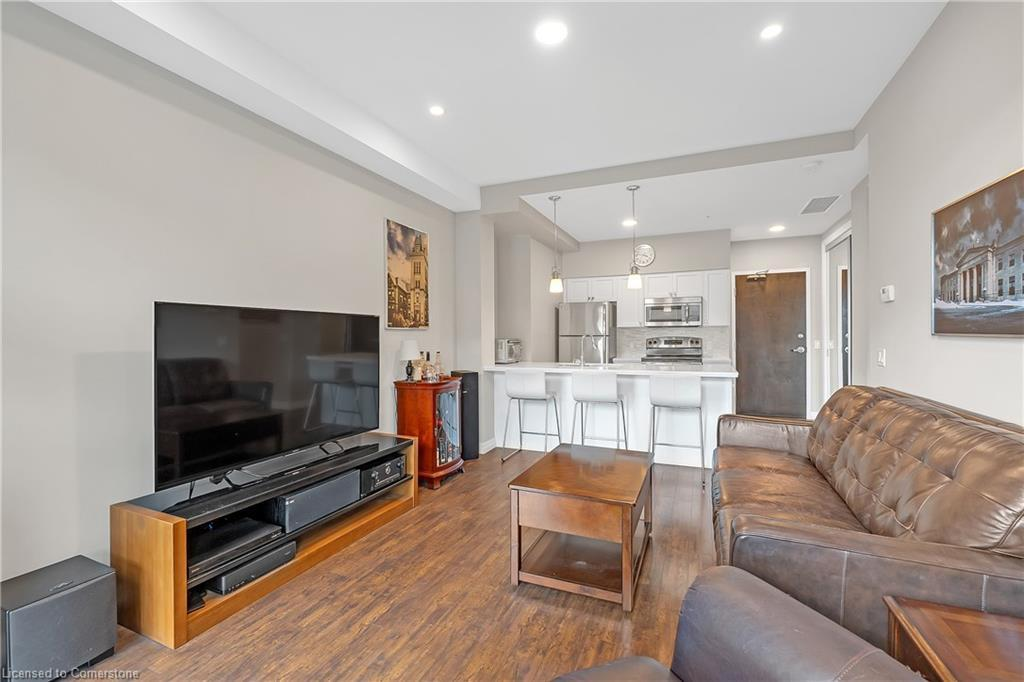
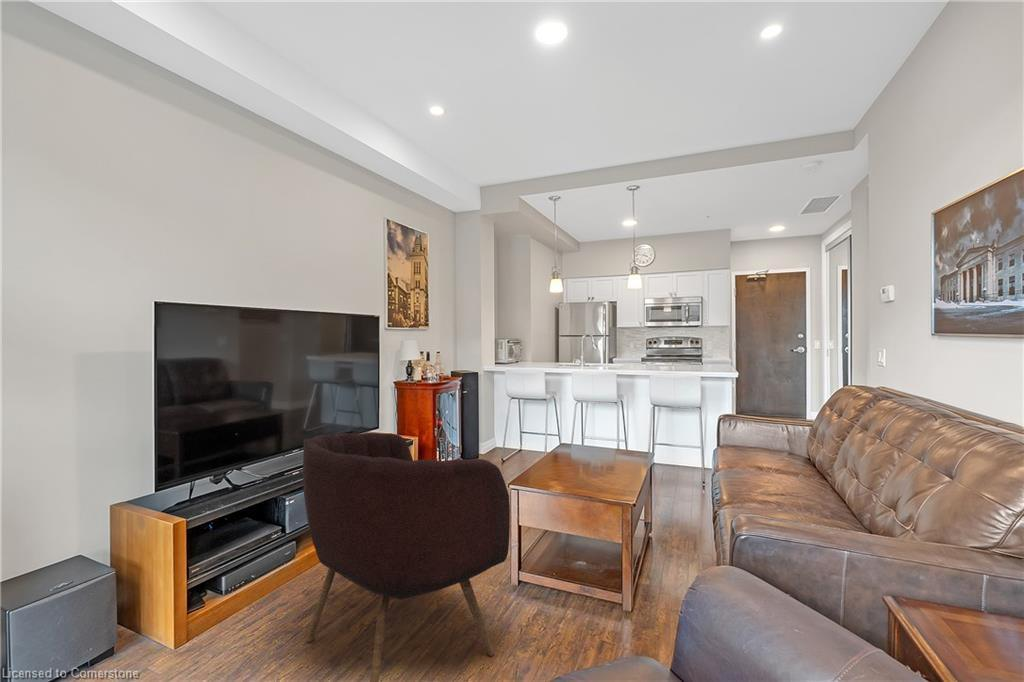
+ armchair (409, 533)
